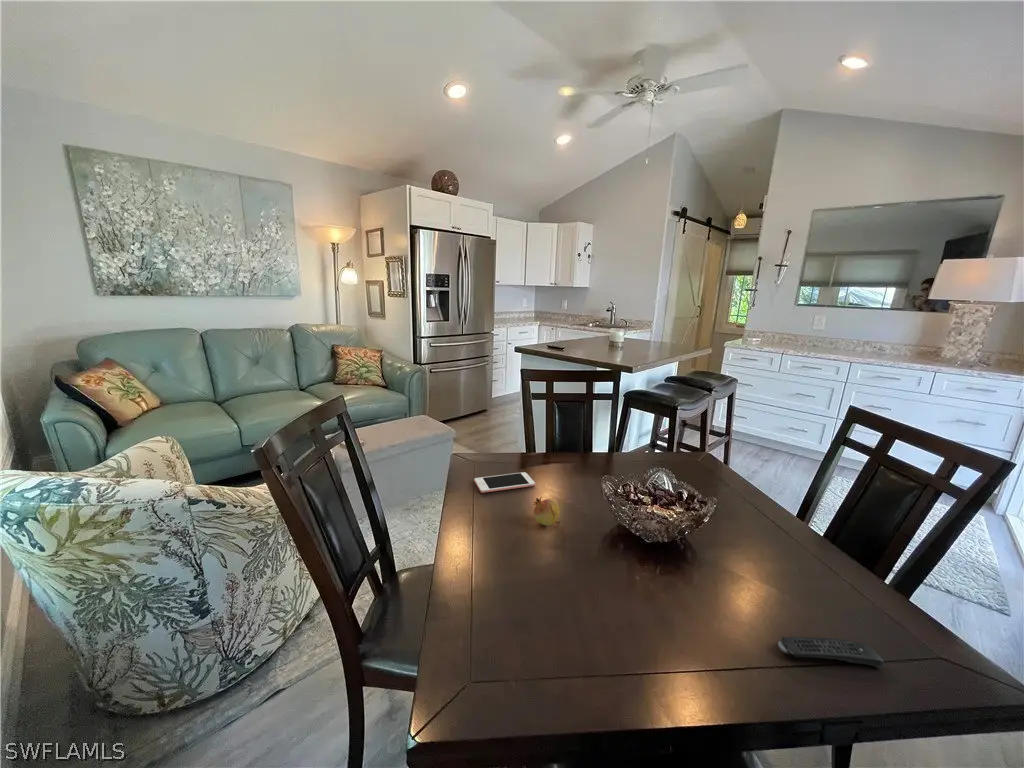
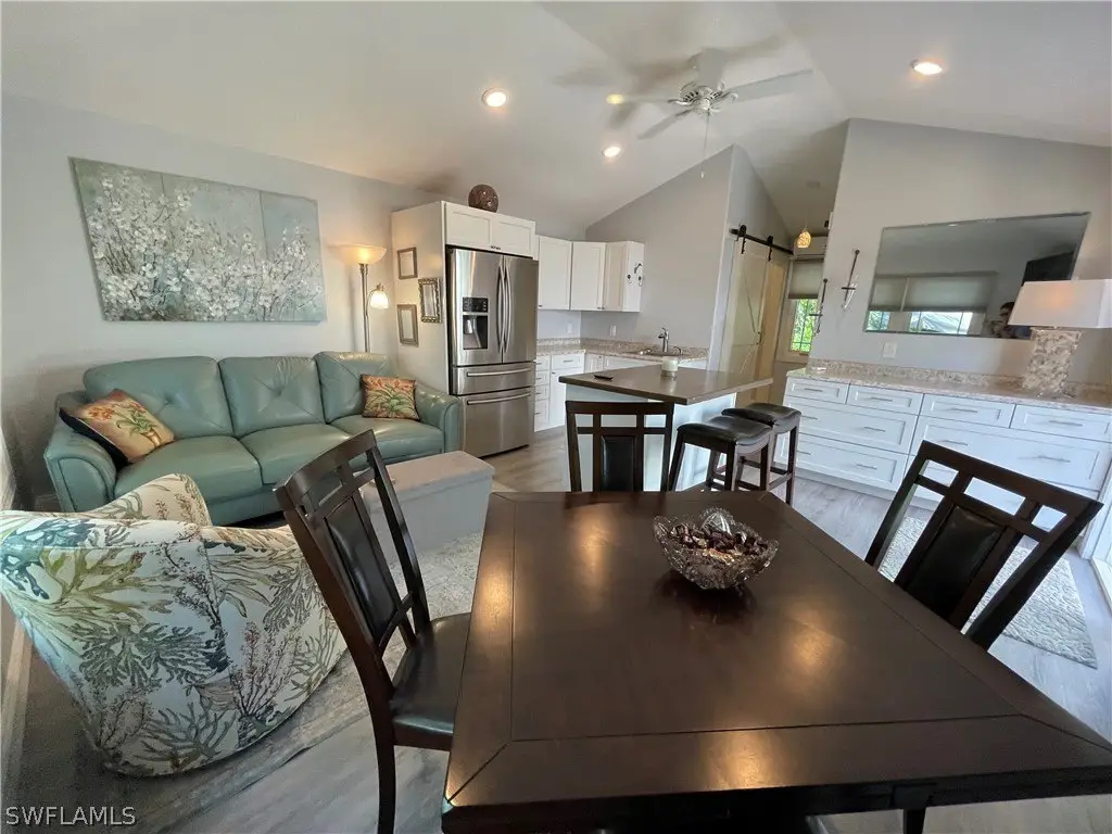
- cell phone (504, 482)
- remote control (827, 650)
- fruit (546, 510)
